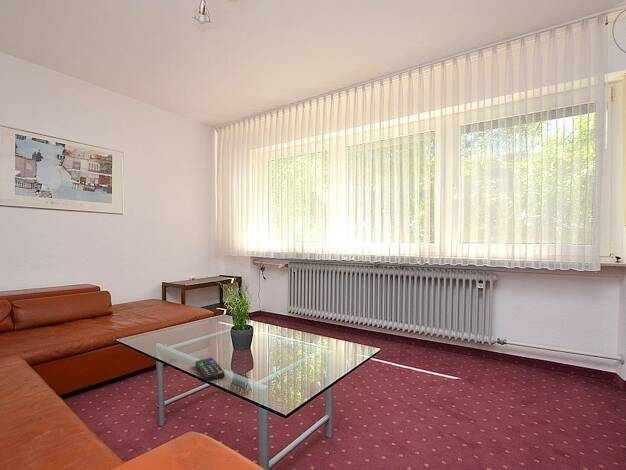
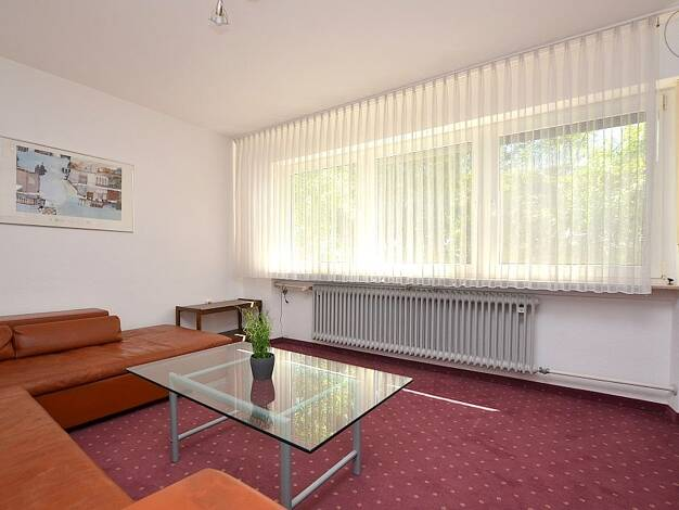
- remote control (209, 368)
